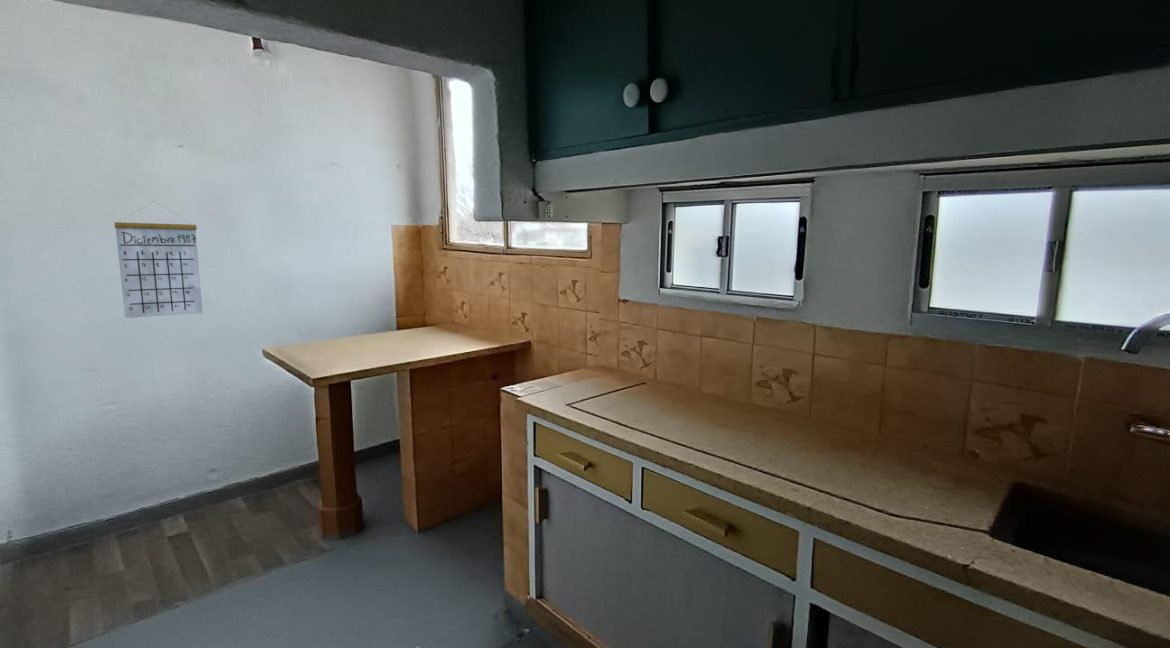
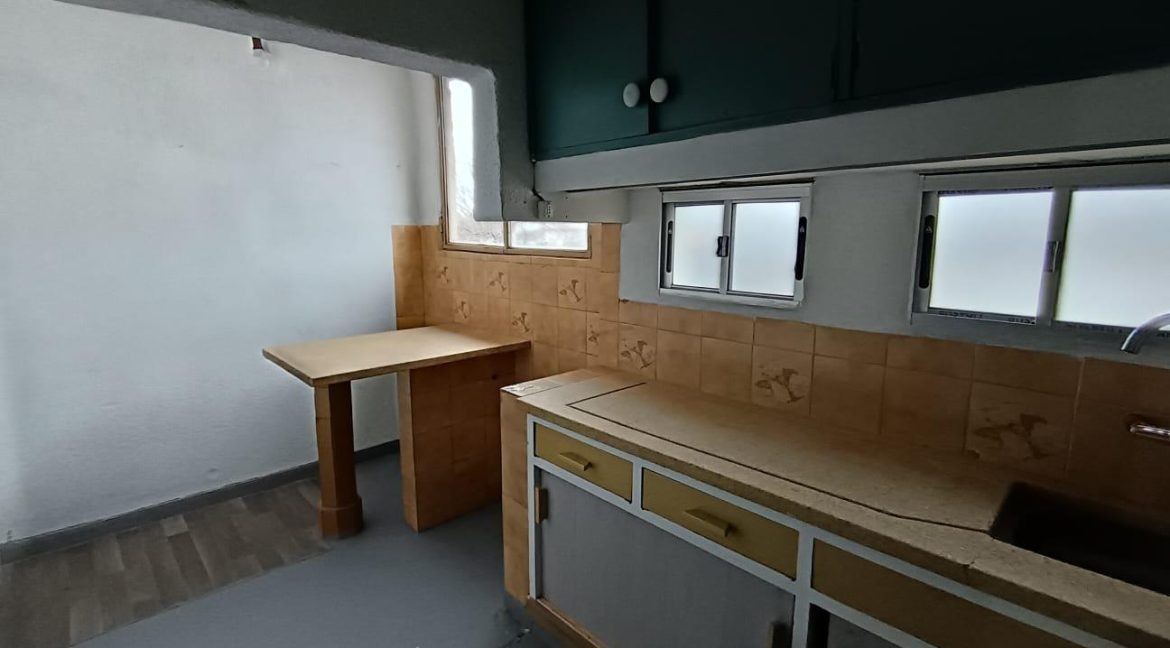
- calendar (160, 259)
